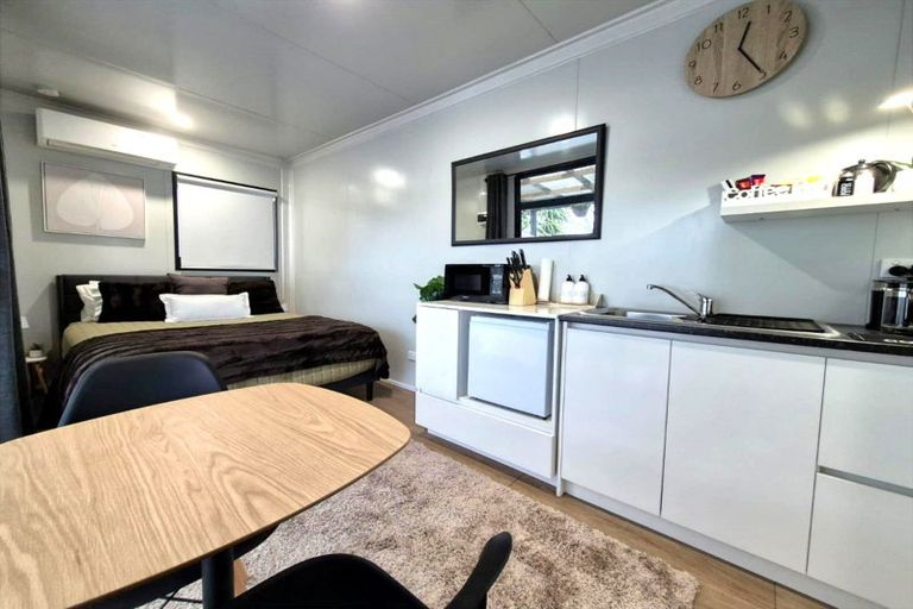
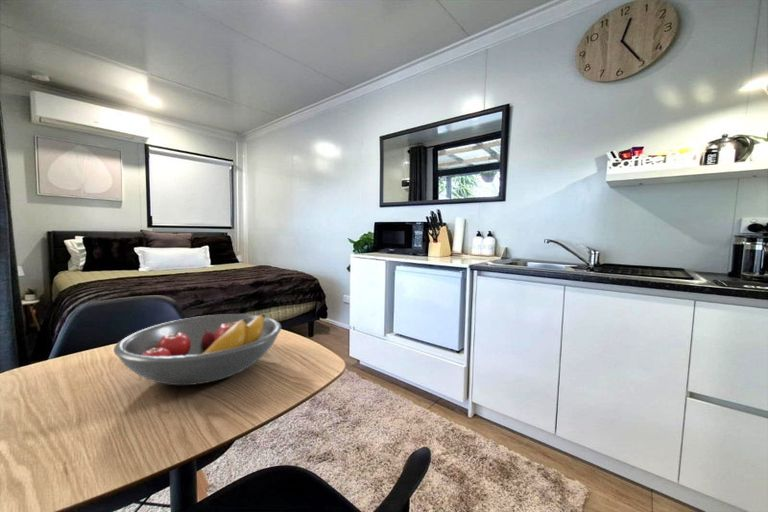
+ fruit bowl (208, 345)
